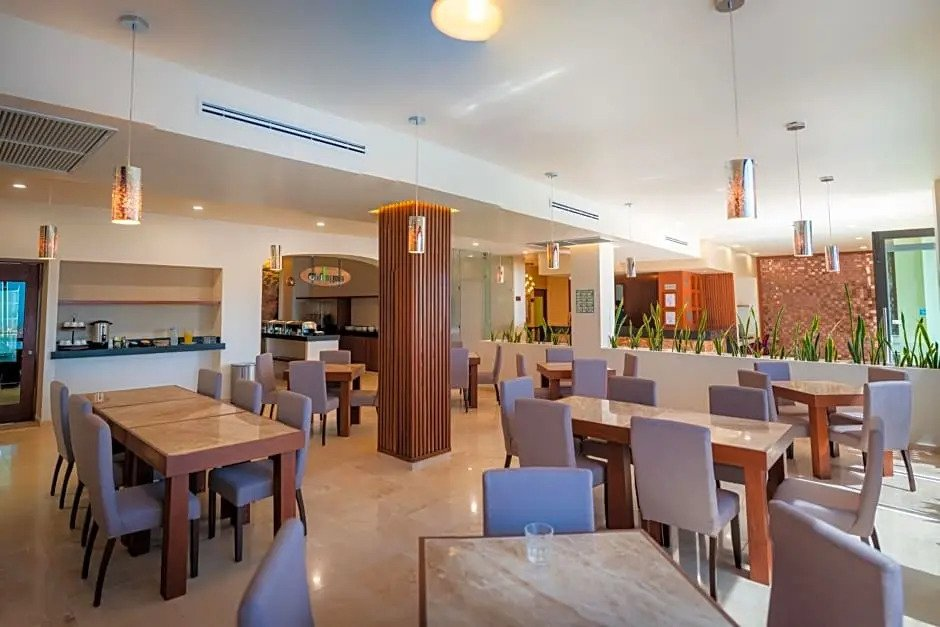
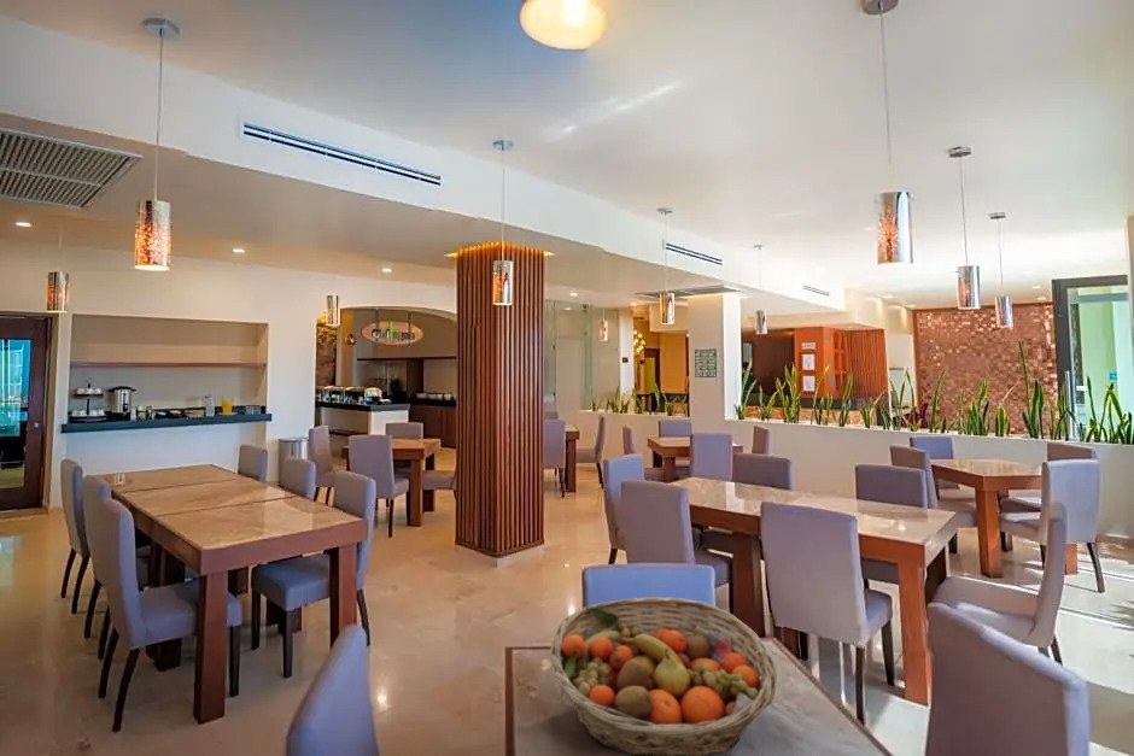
+ fruit basket (659, 670)
